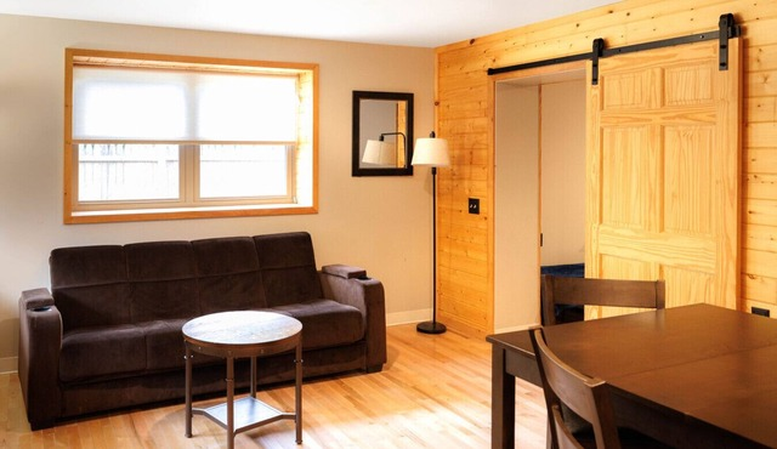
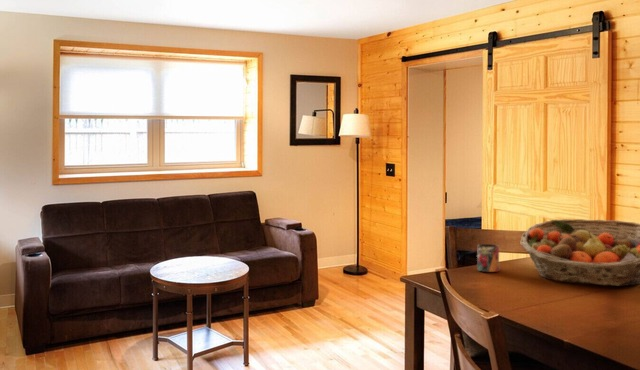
+ mug (488, 257)
+ fruit basket (589, 250)
